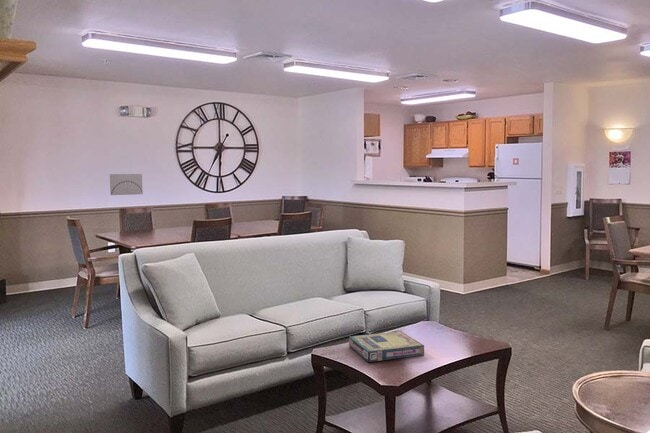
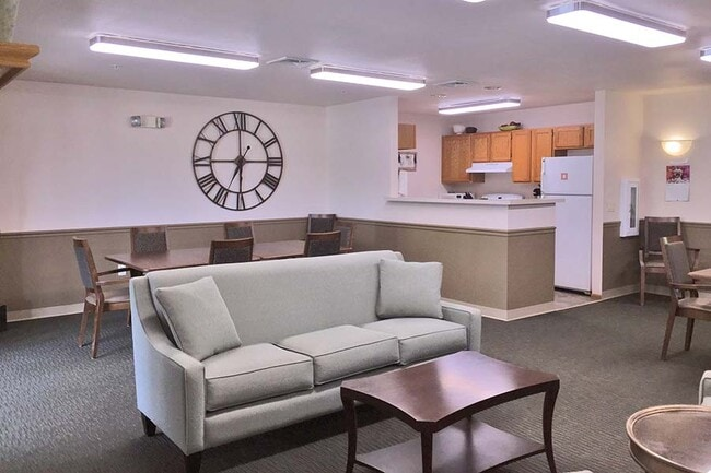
- wall art (126, 184)
- video game box (385, 345)
